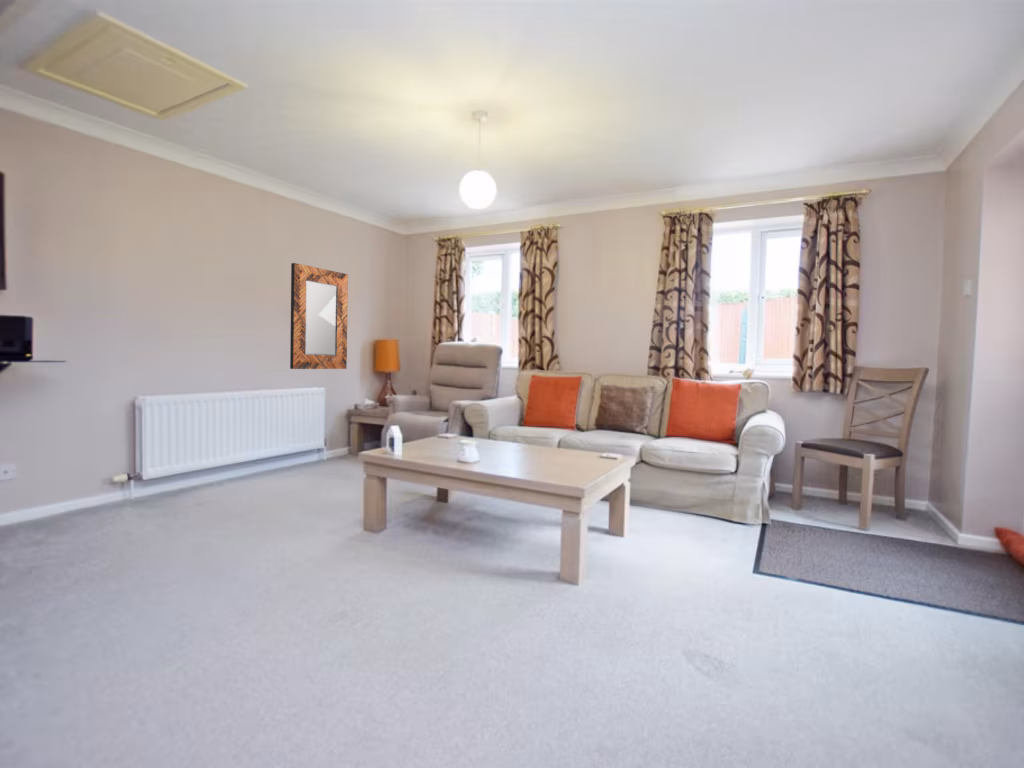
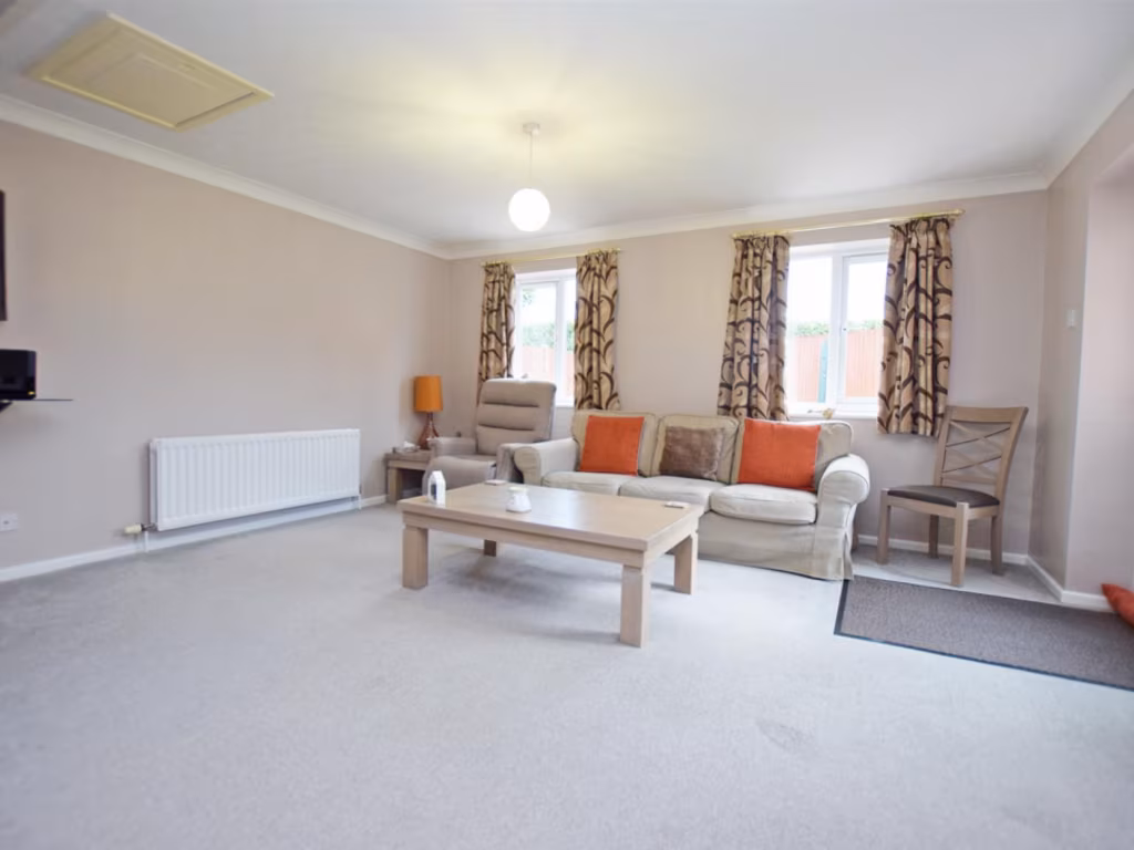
- home mirror (320, 319)
